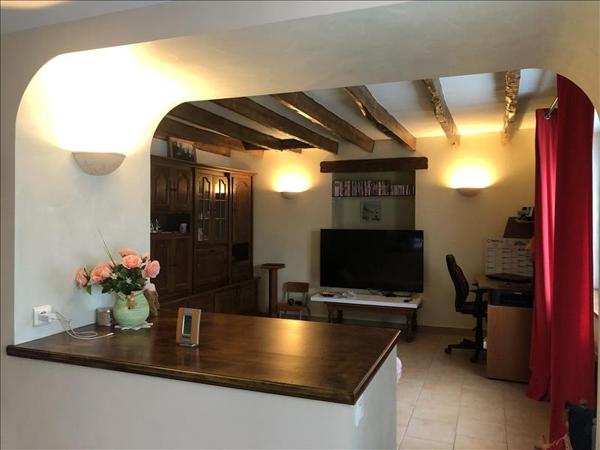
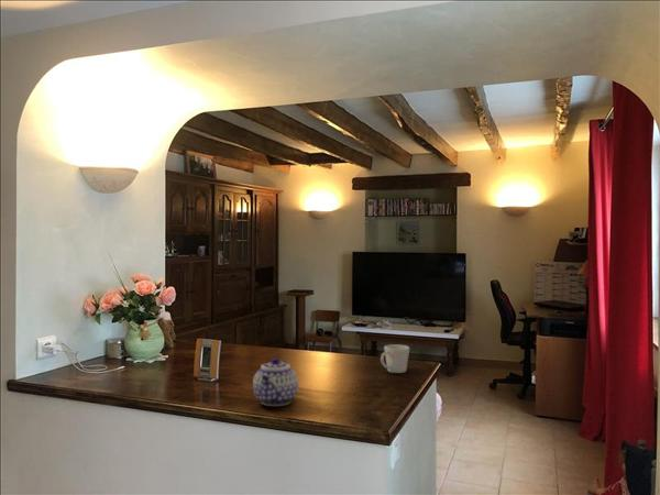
+ mug (393, 359)
+ teapot (275, 380)
